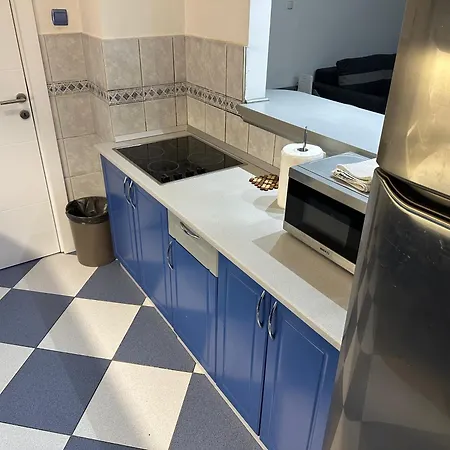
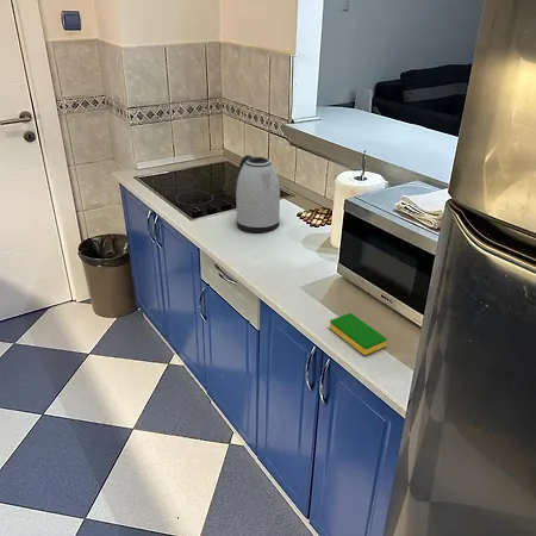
+ dish sponge (356, 332)
+ kettle (254, 189)
